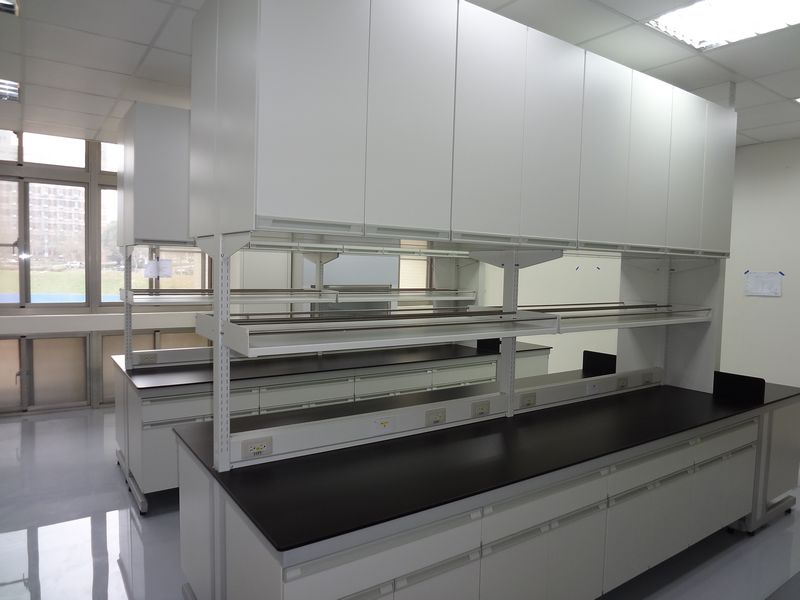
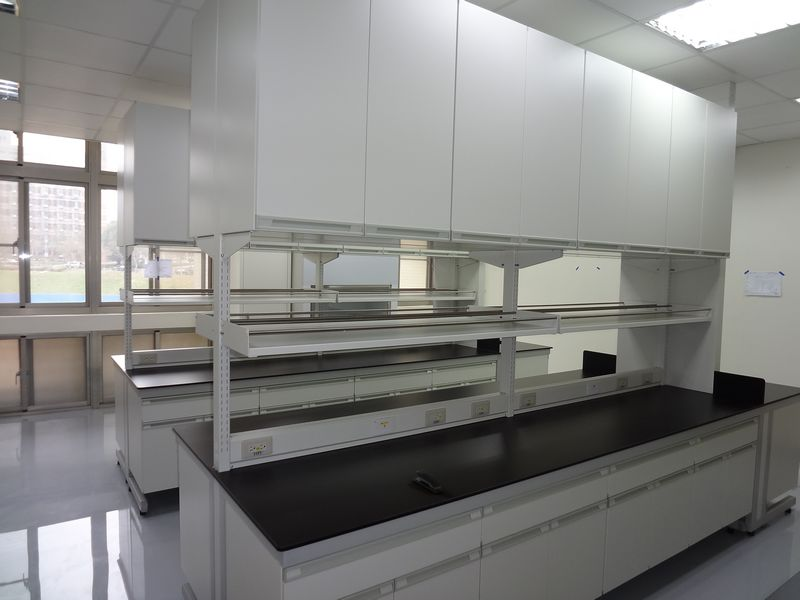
+ stapler (427, 480)
